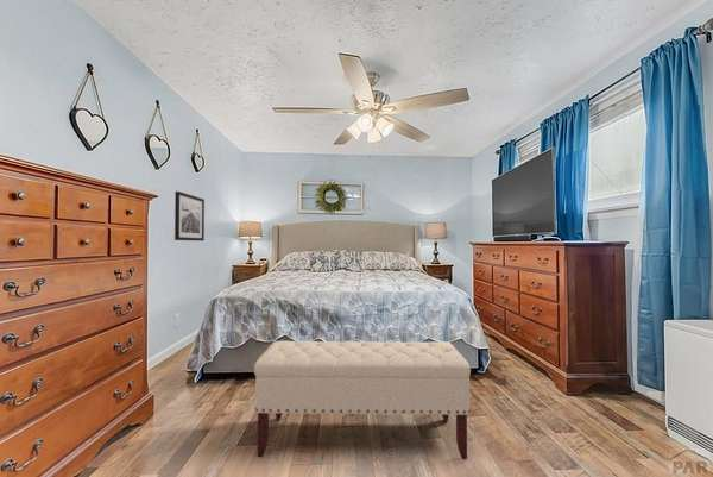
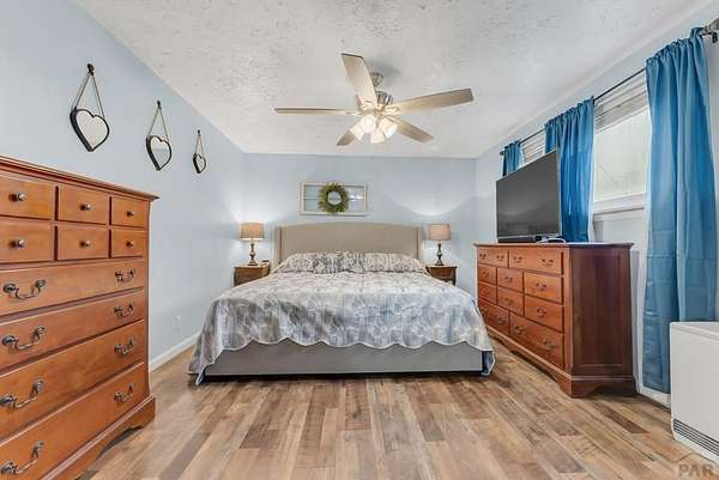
- bench (361, 393)
- wall art (190, 218)
